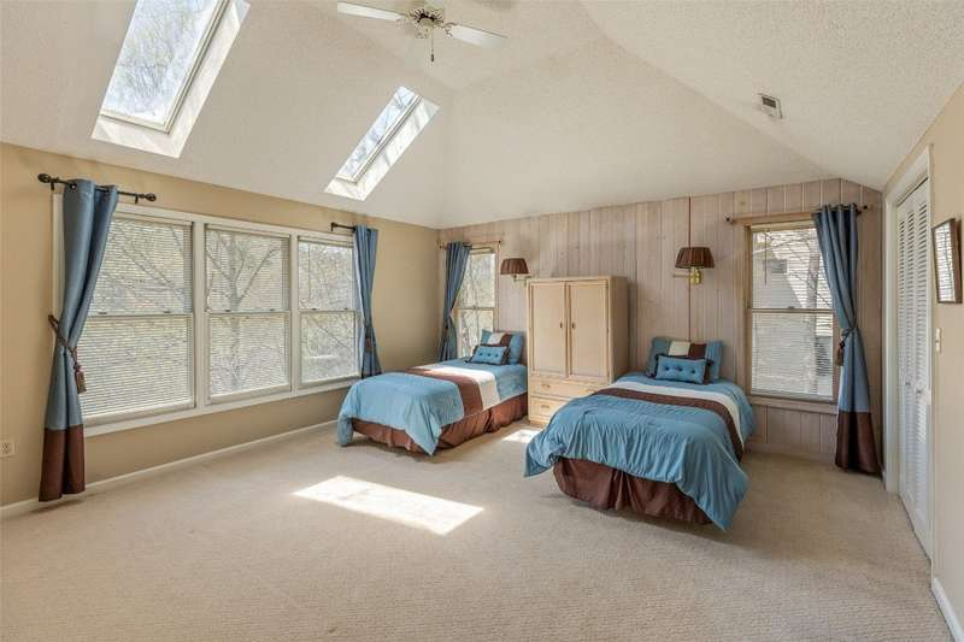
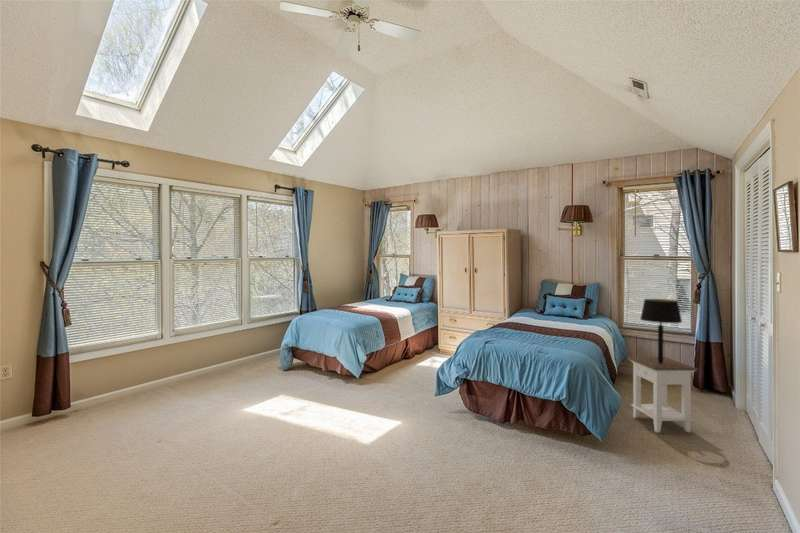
+ nightstand (660, 393)
+ table lamp (660, 331)
